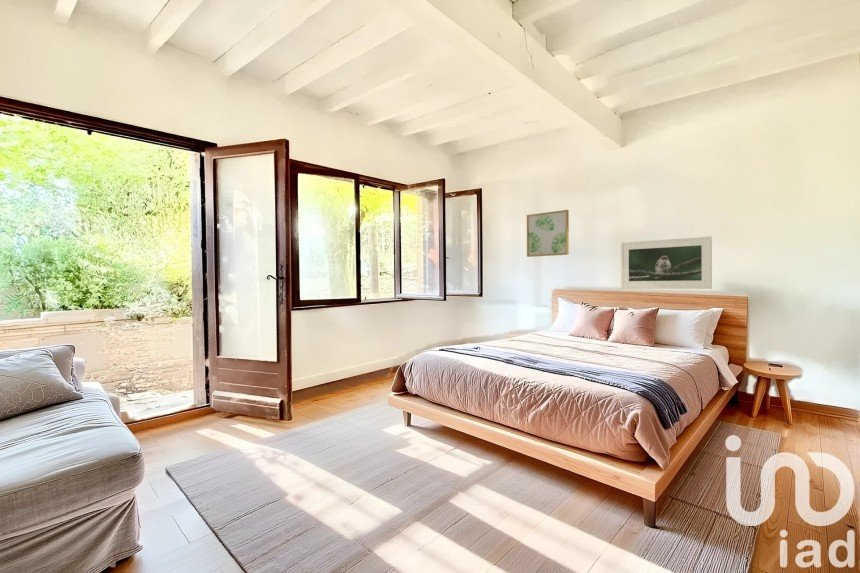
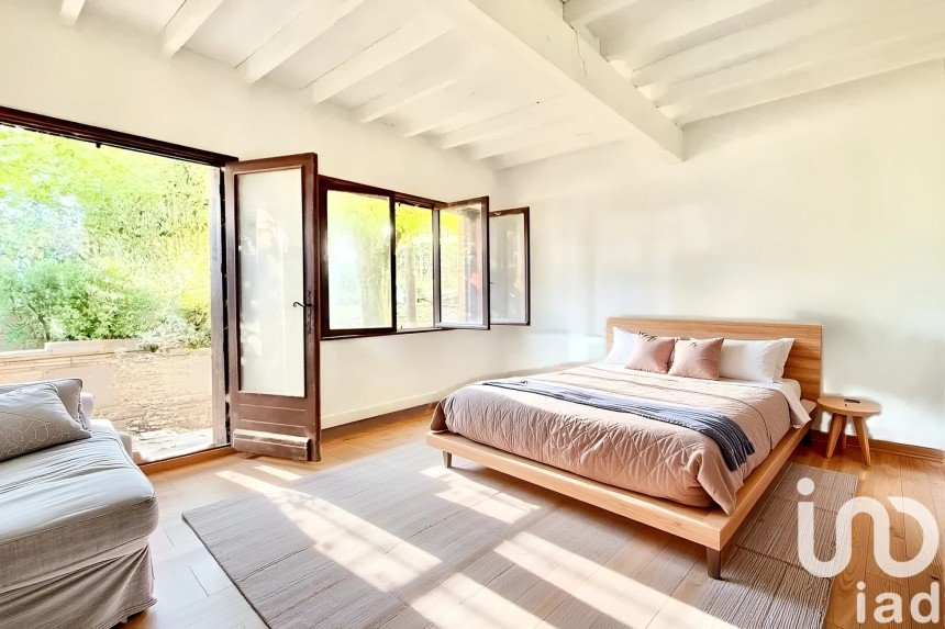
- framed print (663, 264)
- wall art (547, 234)
